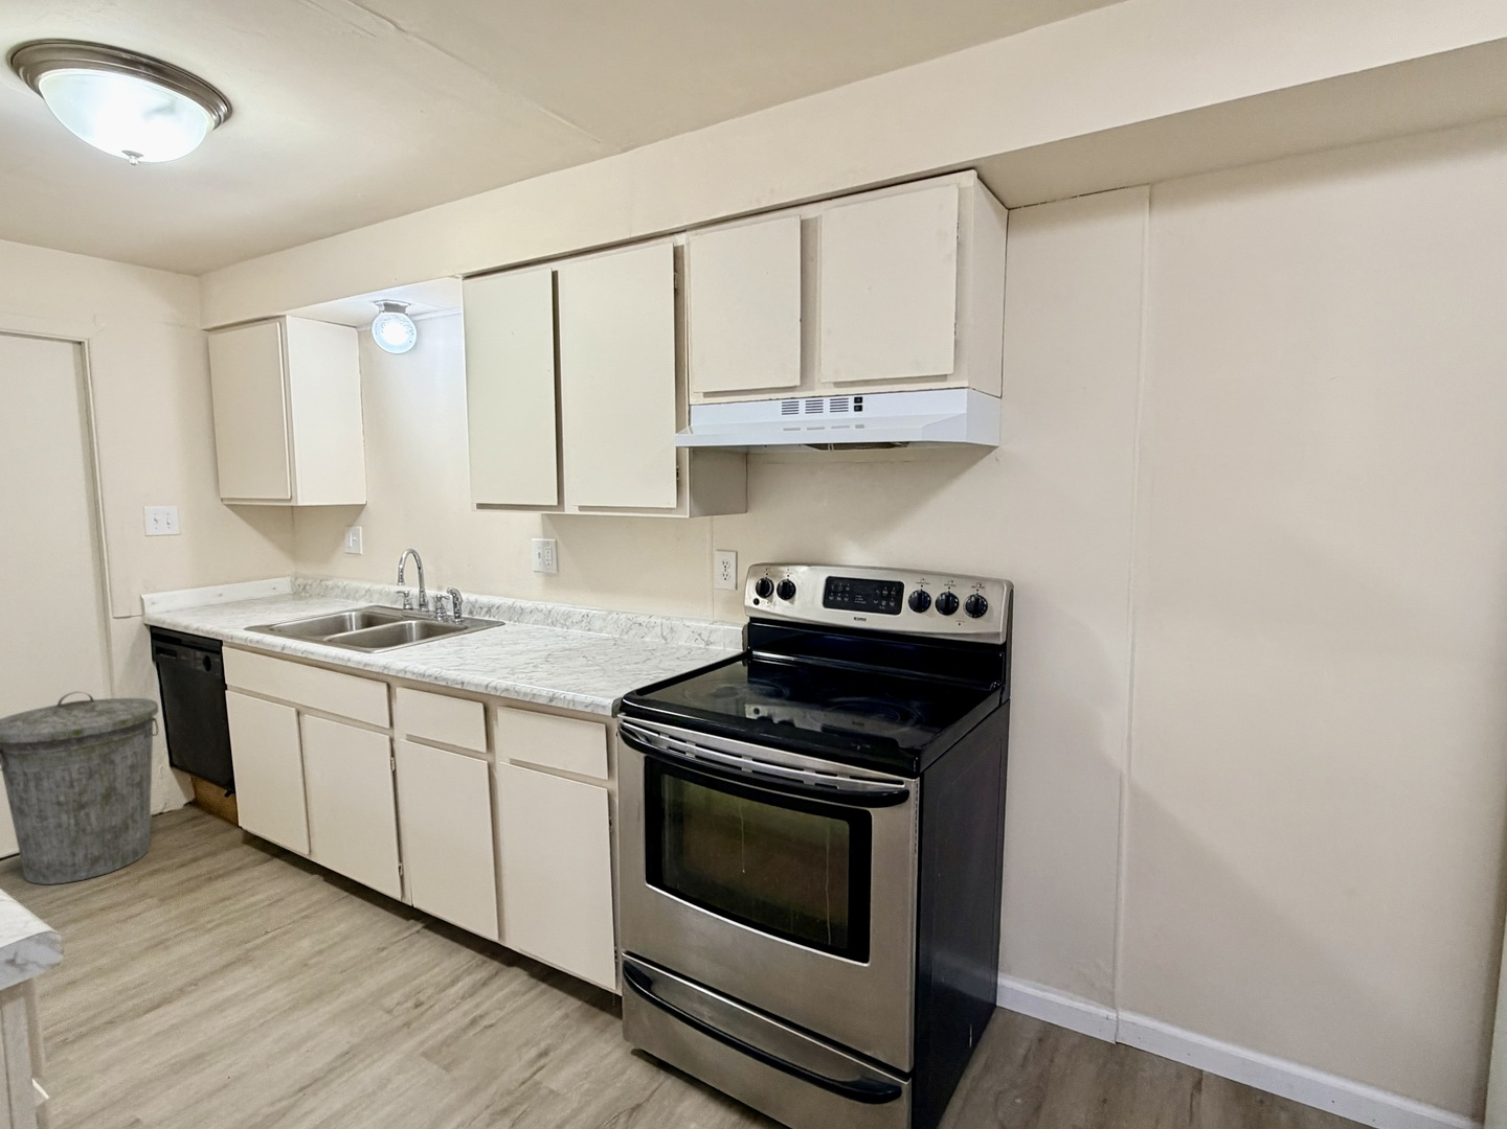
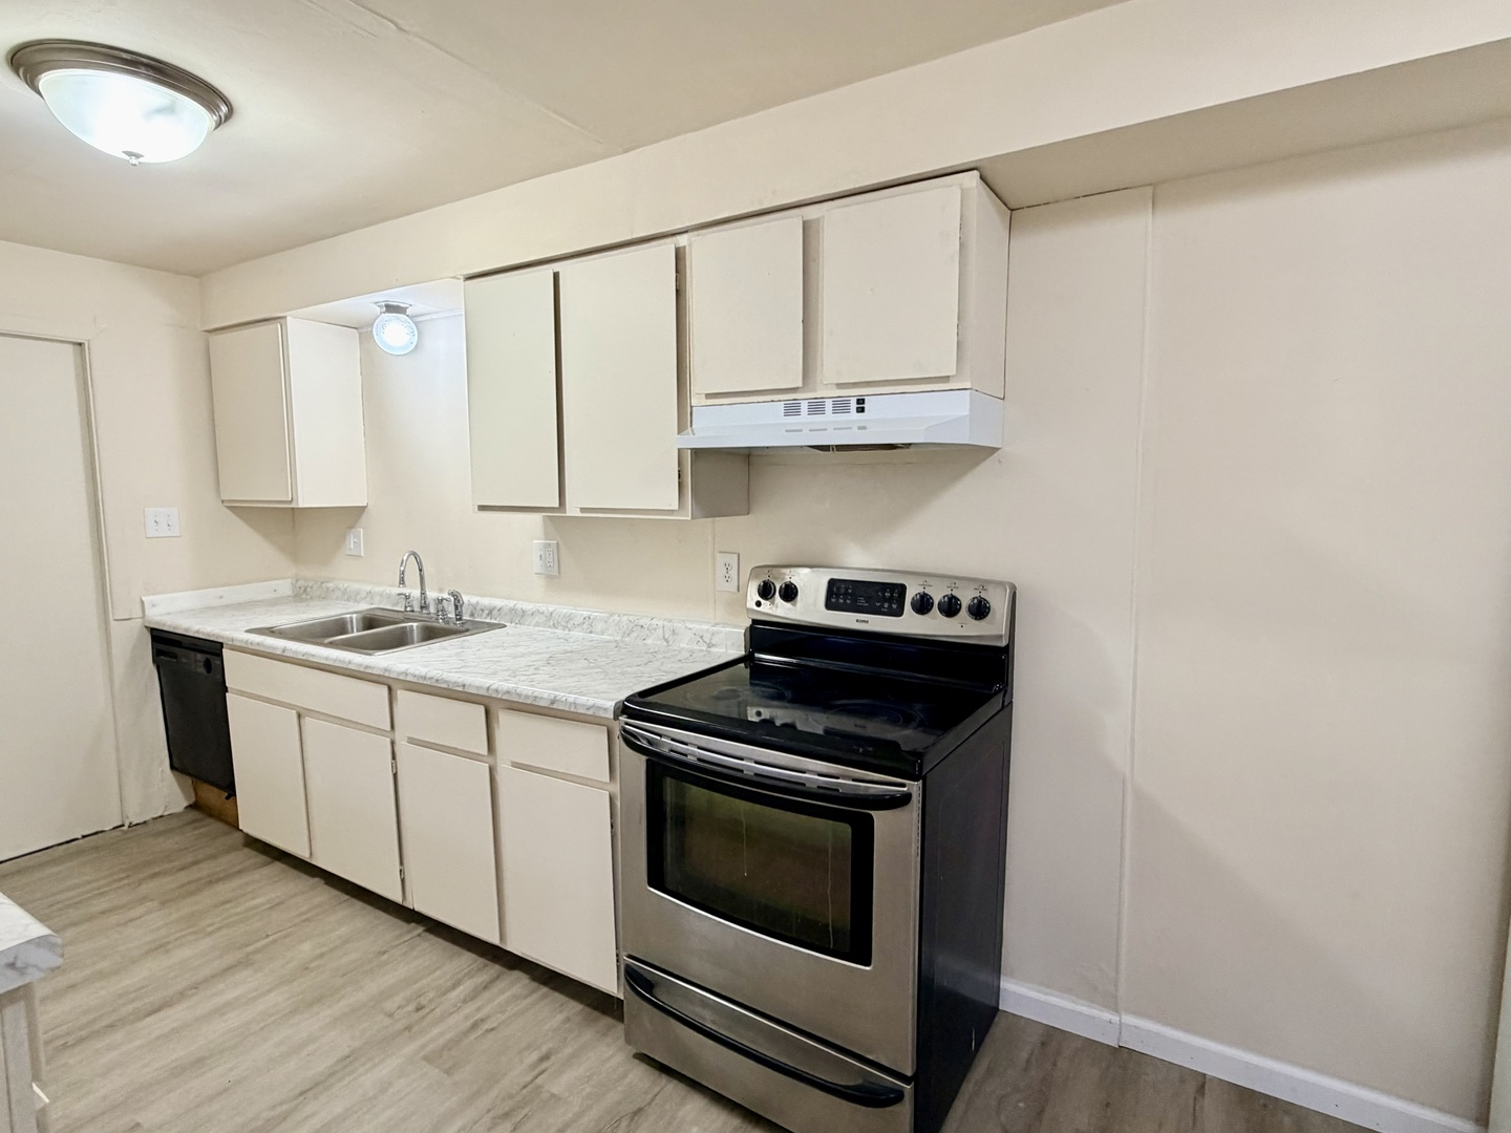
- trash can (82, 777)
